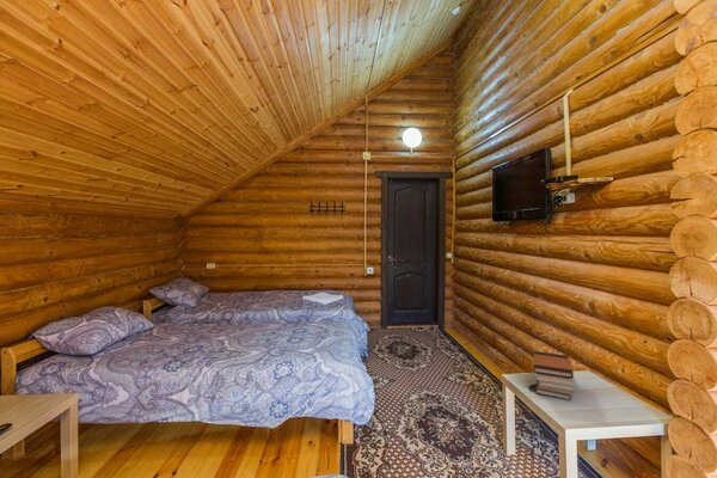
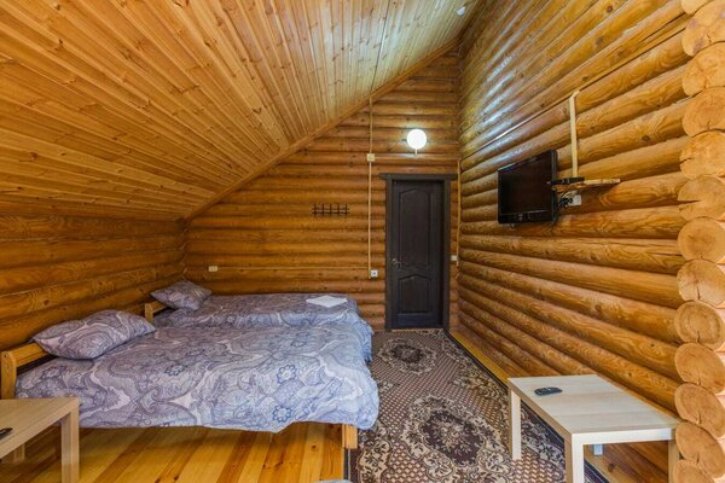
- book stack (552, 374)
